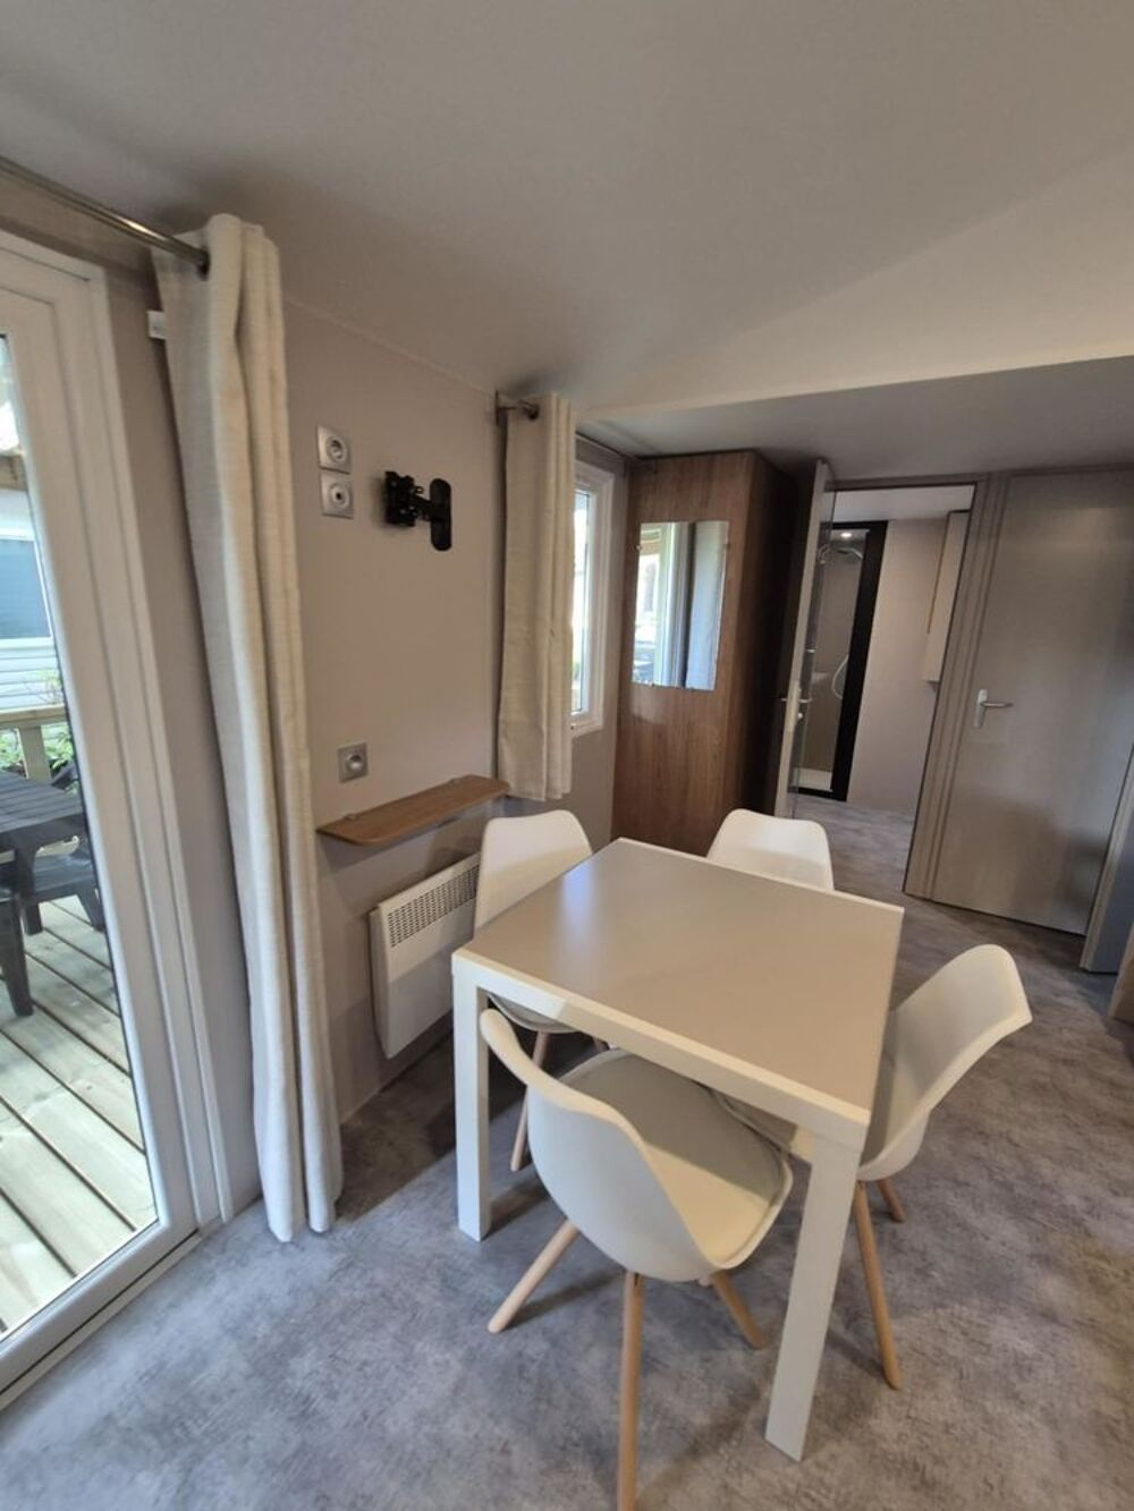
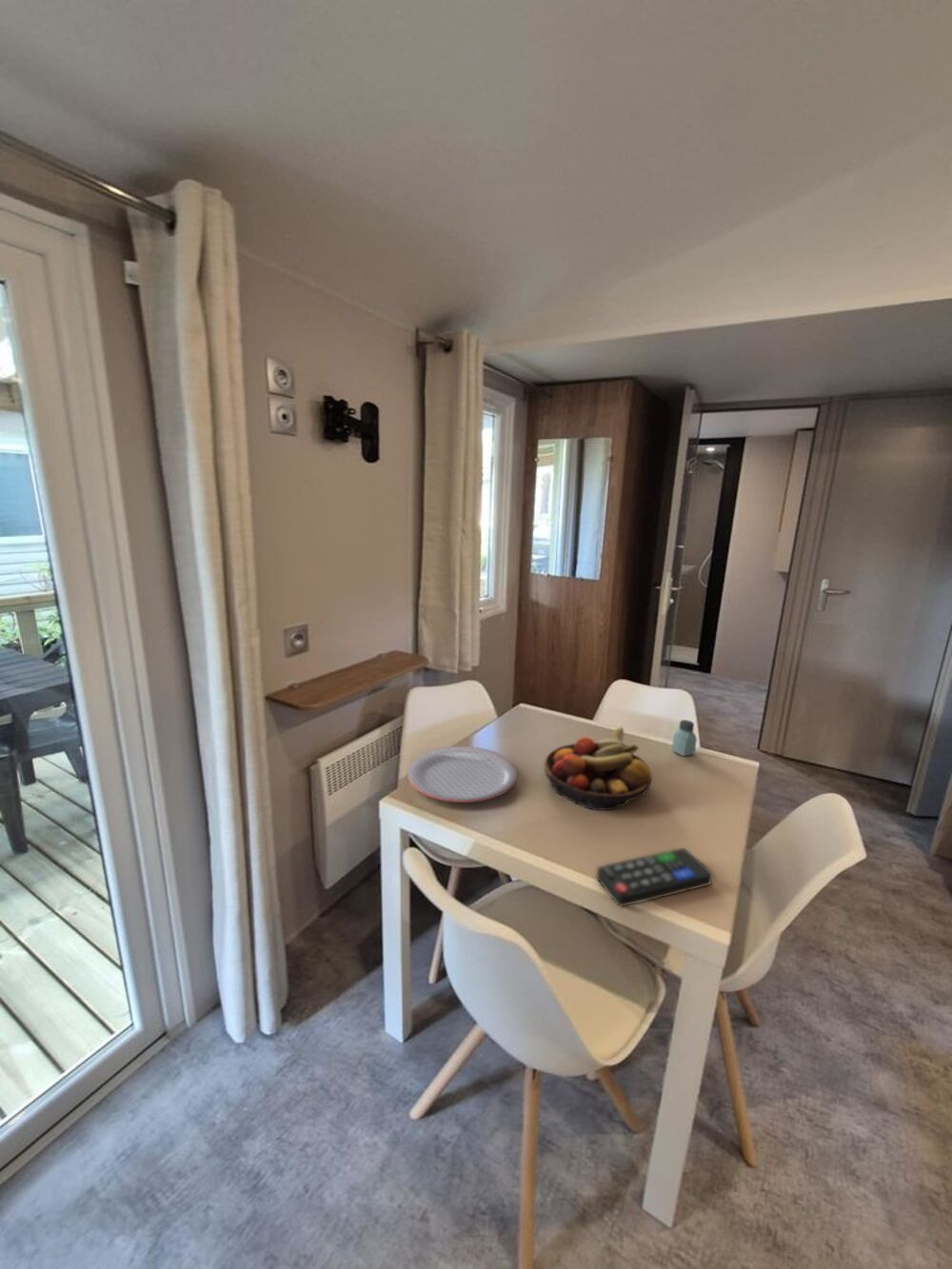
+ fruit bowl (597, 762)
+ saltshaker (684, 737)
+ plate (462, 774)
+ remote control (654, 874)
